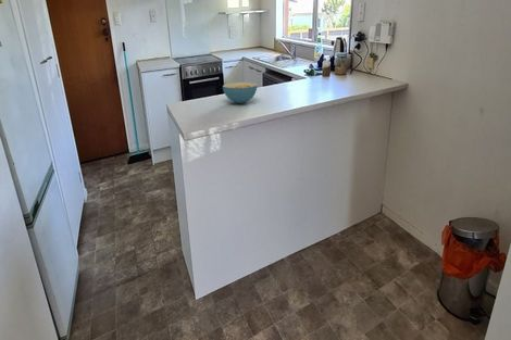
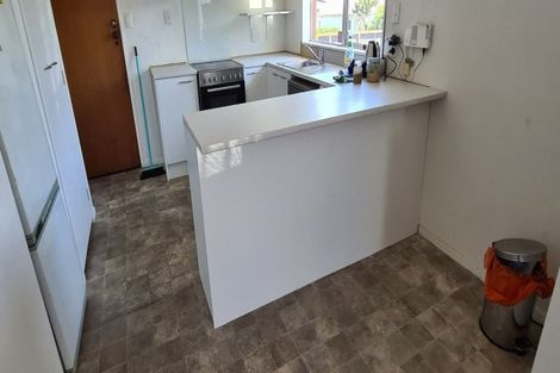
- cereal bowl (240, 93)
